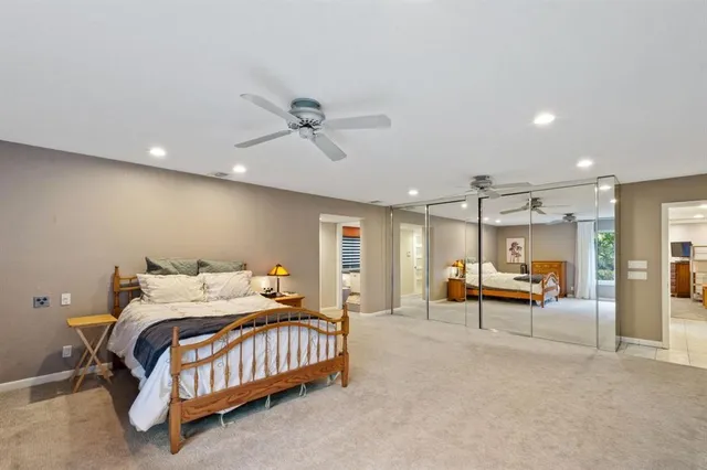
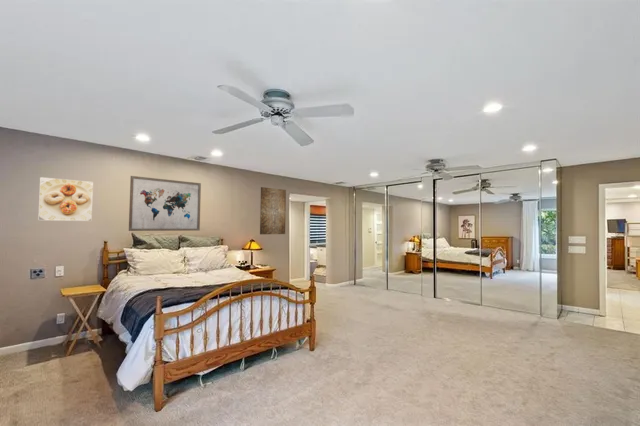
+ wall art (167, 205)
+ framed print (66, 200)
+ wall art (273, 211)
